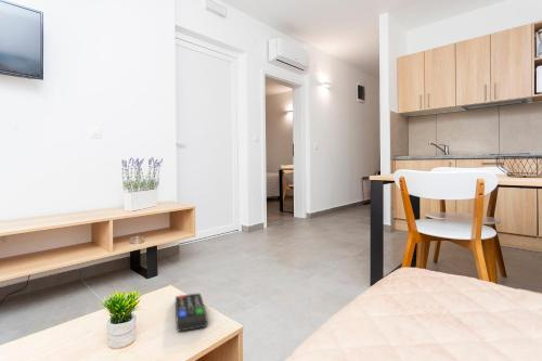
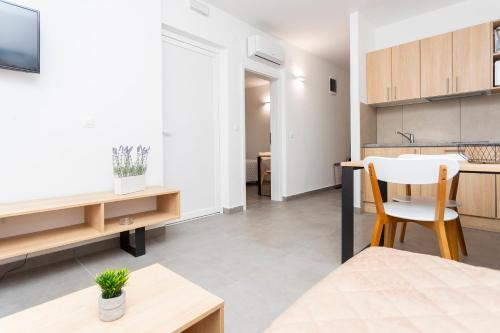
- remote control (190, 309)
